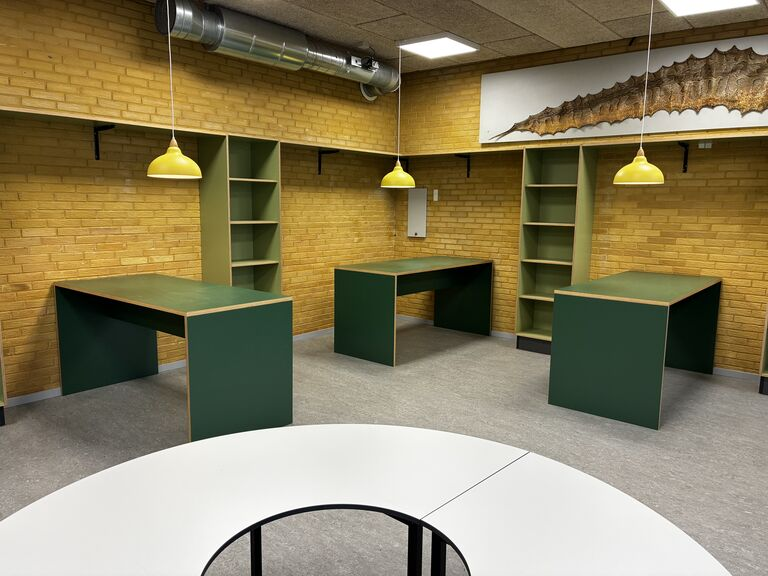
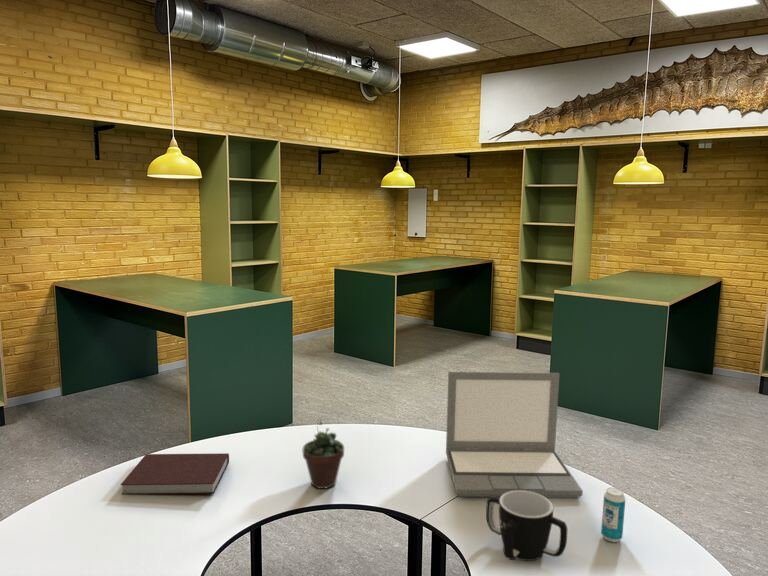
+ laptop (510, 431)
+ mug (524, 526)
+ beverage can (613, 514)
+ succulent plant (323, 450)
+ notebook (178, 472)
